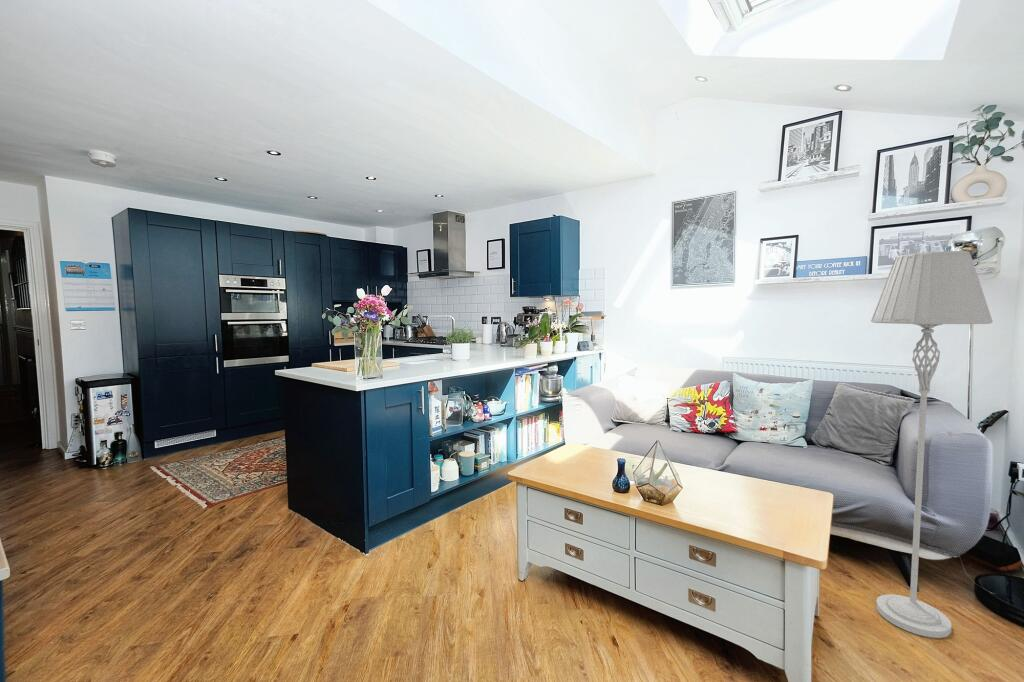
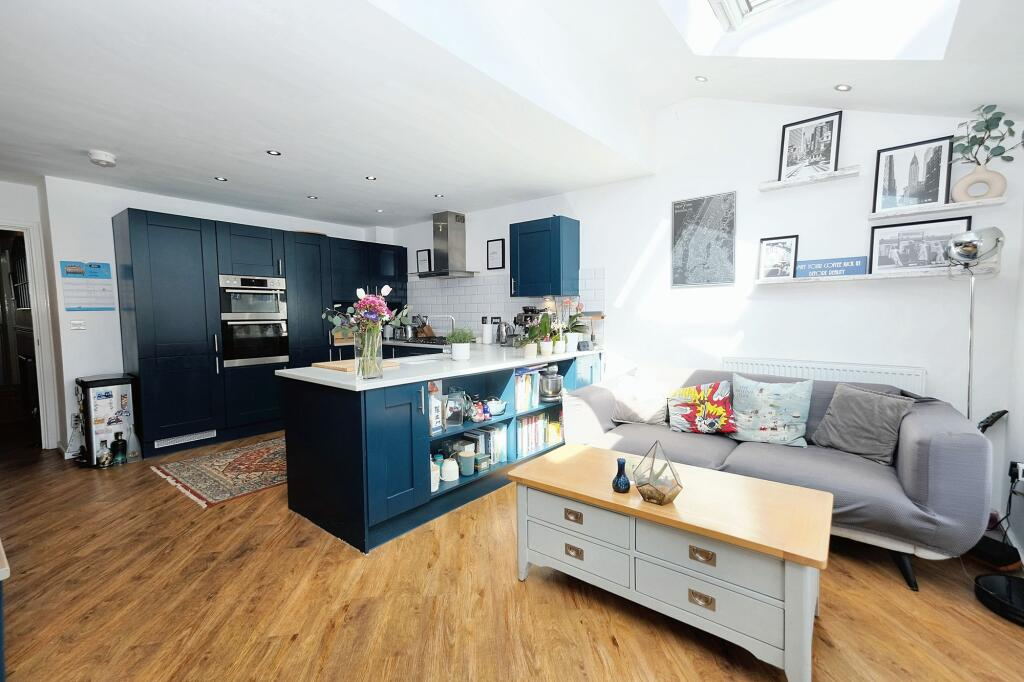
- floor lamp (921, 440)
